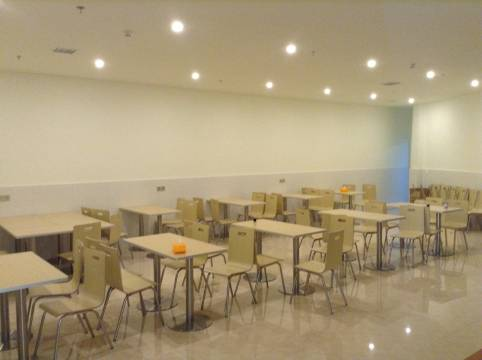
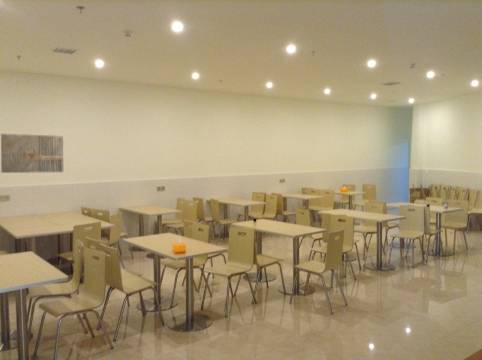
+ wall art (33, 153)
